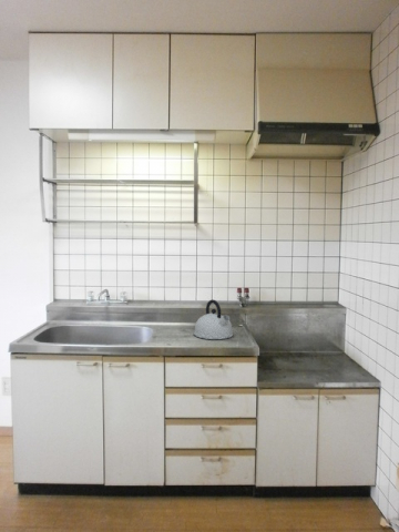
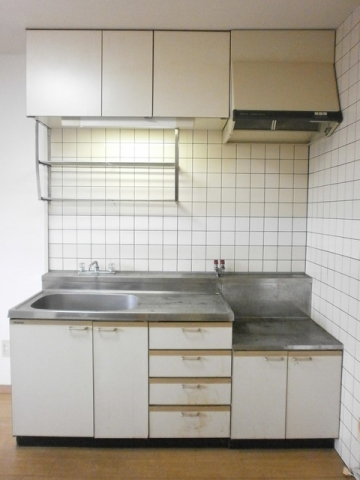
- kettle (214, 317)
